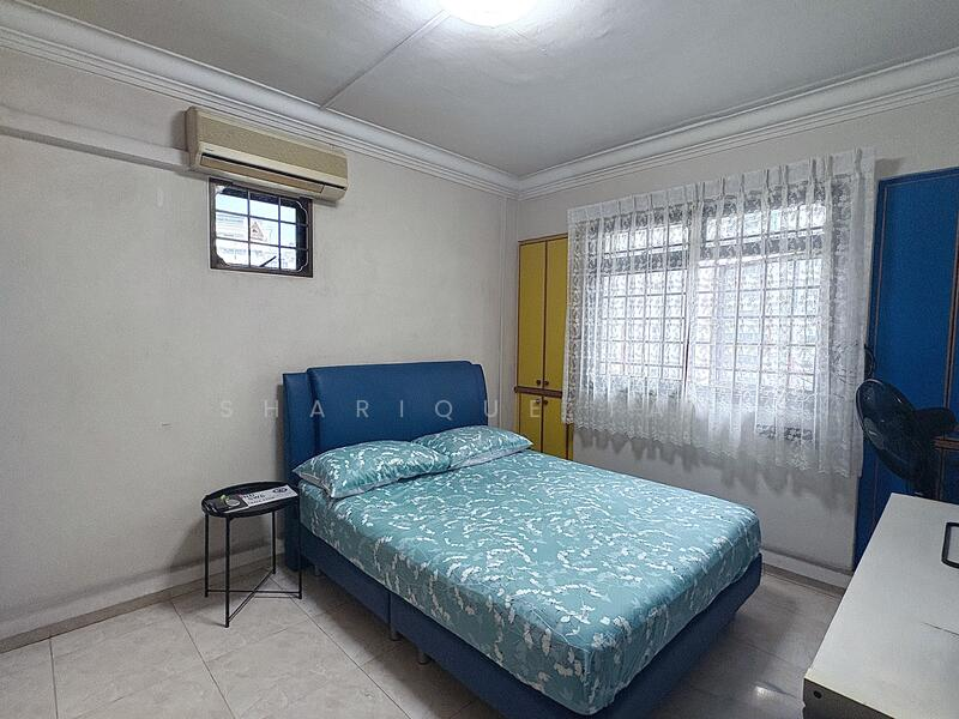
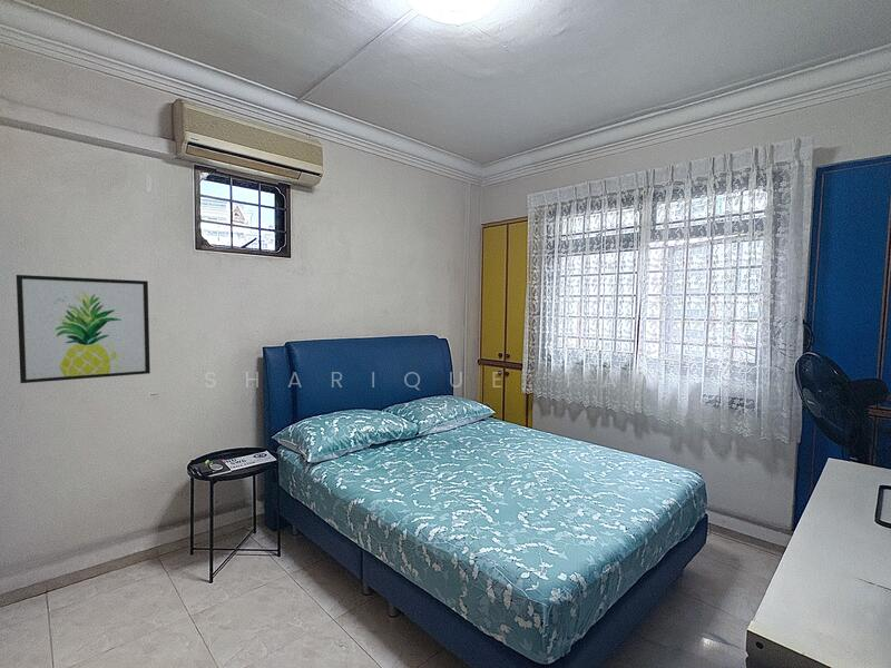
+ wall art (88, 327)
